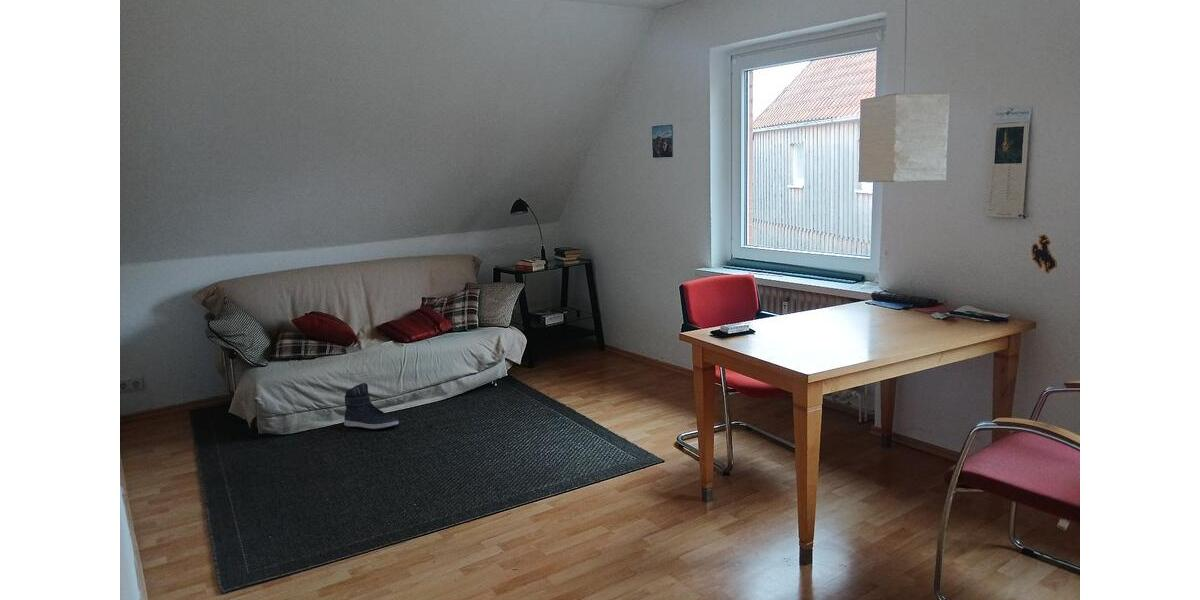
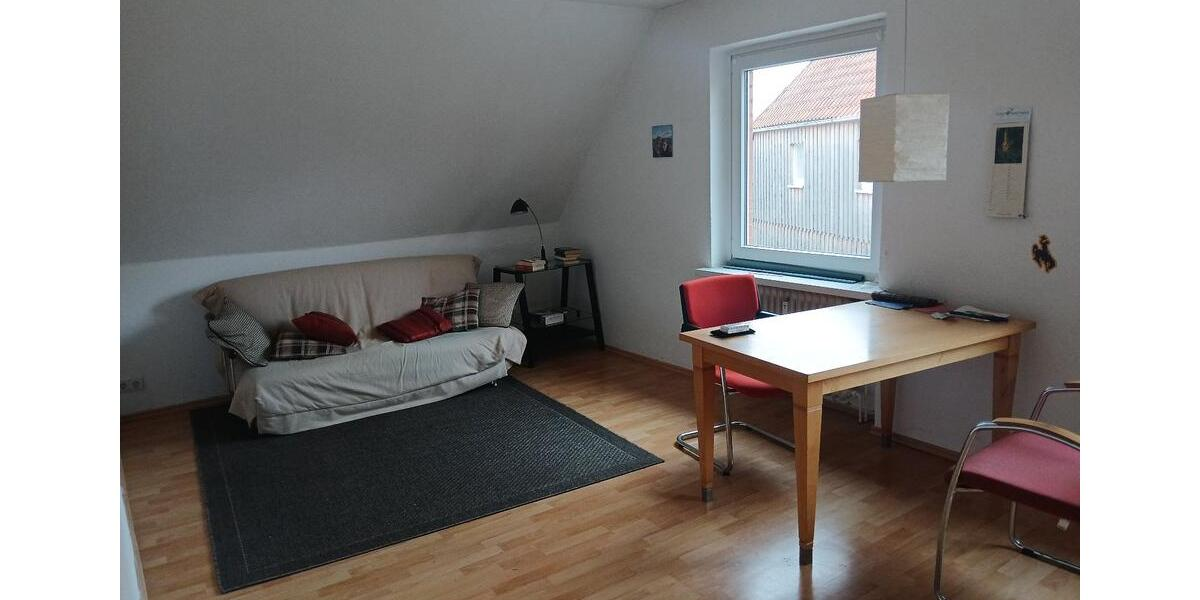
- sneaker (370, 405)
